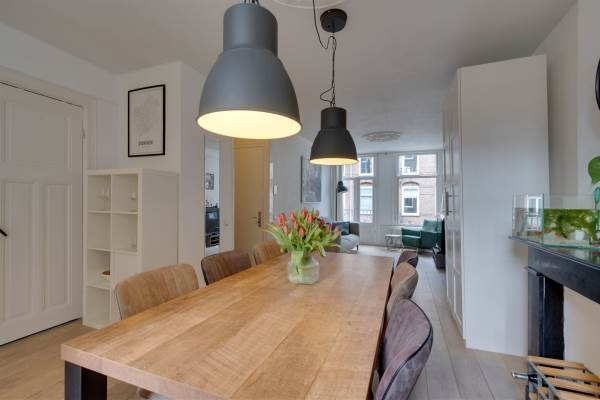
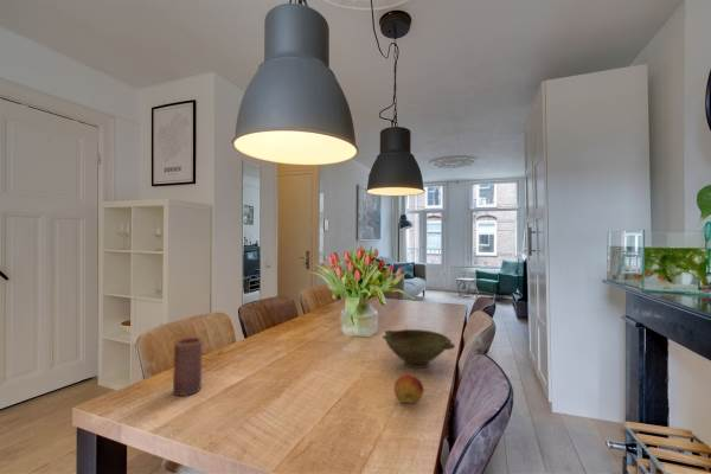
+ bowl (416, 350)
+ candle (187, 365)
+ fruit (408, 387)
